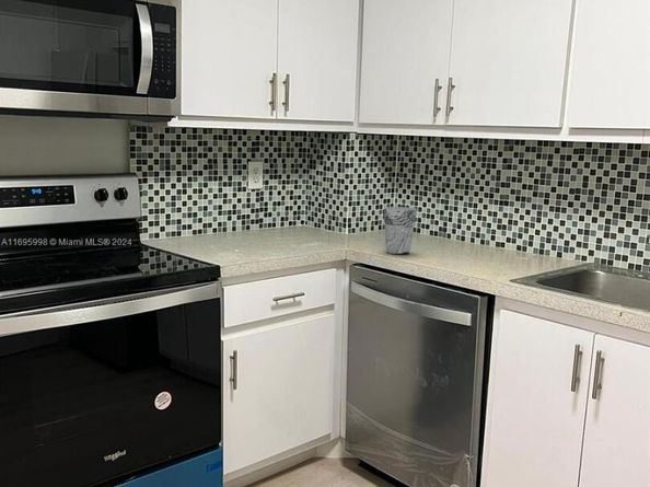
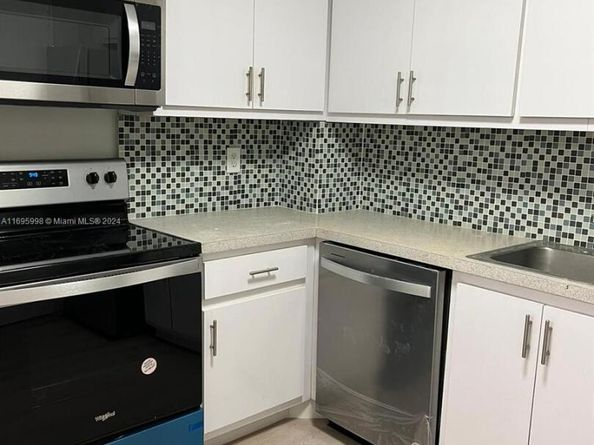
- cup (398, 230)
